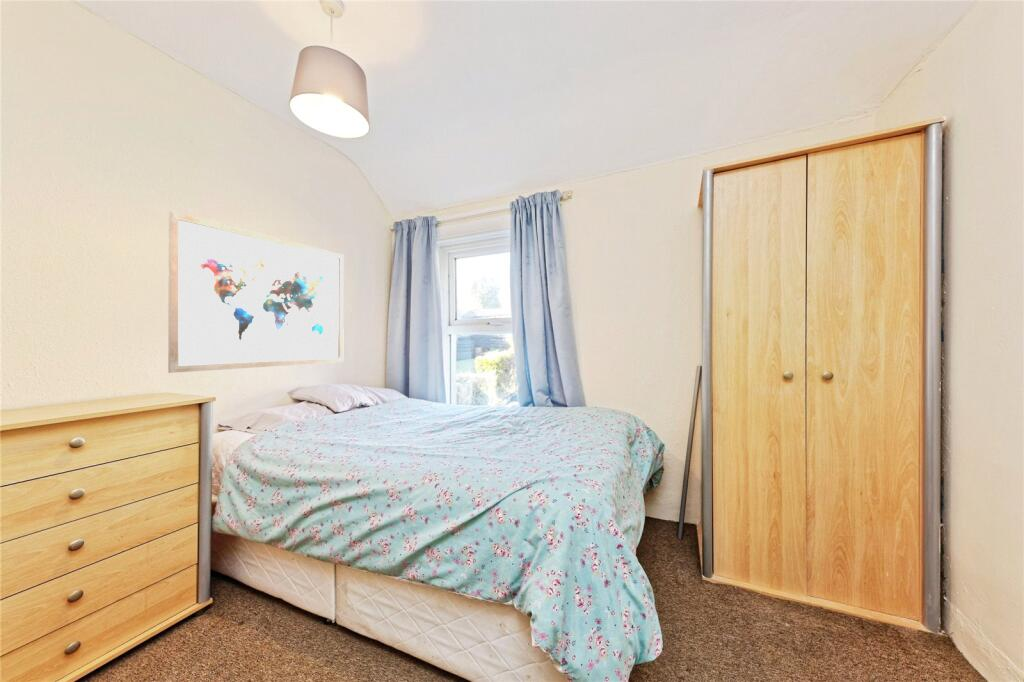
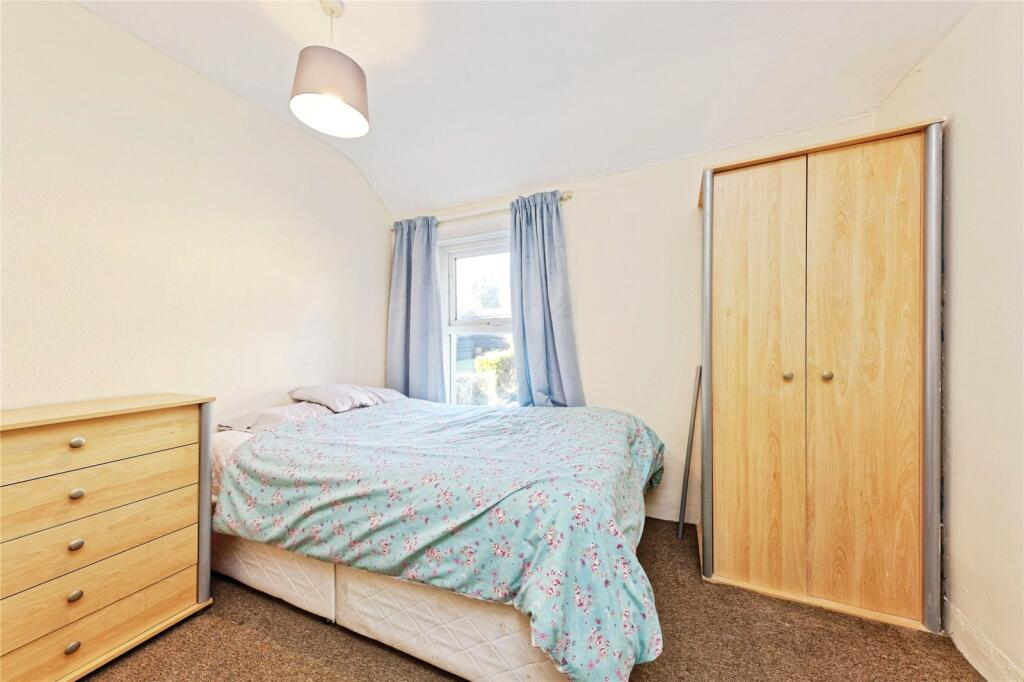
- wall art (273, 301)
